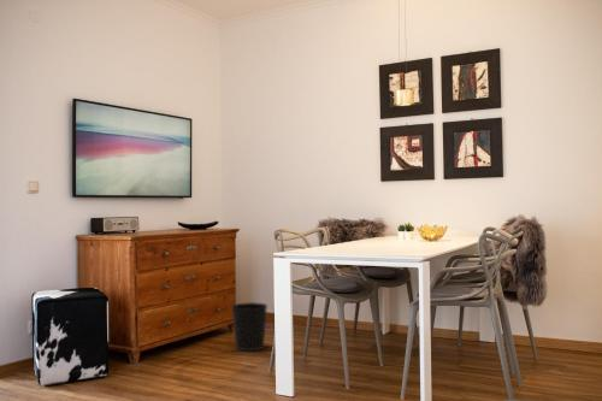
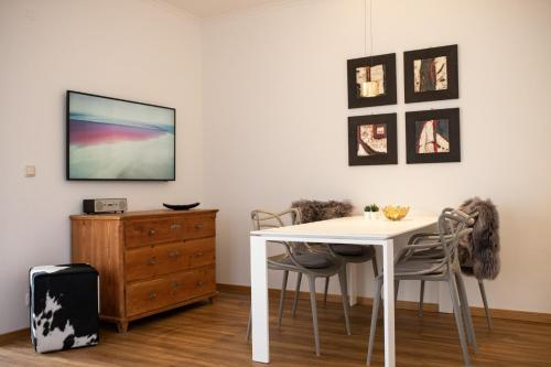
- wastebasket (249, 326)
